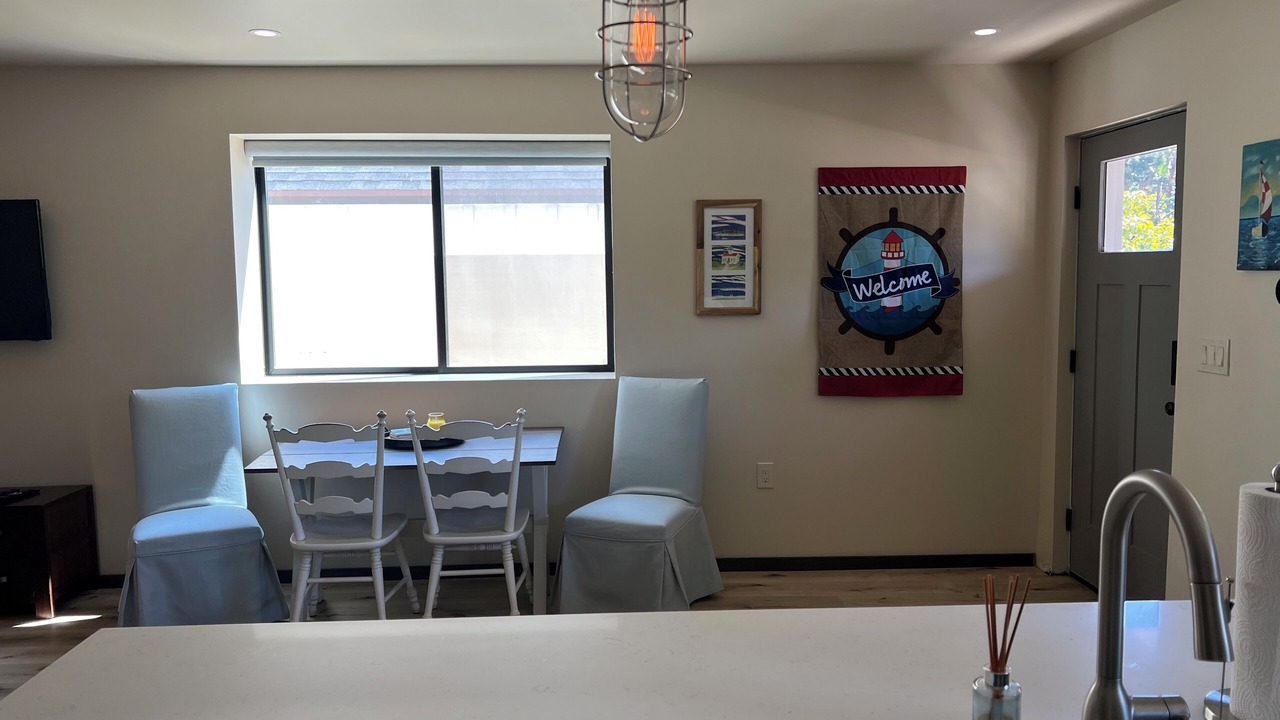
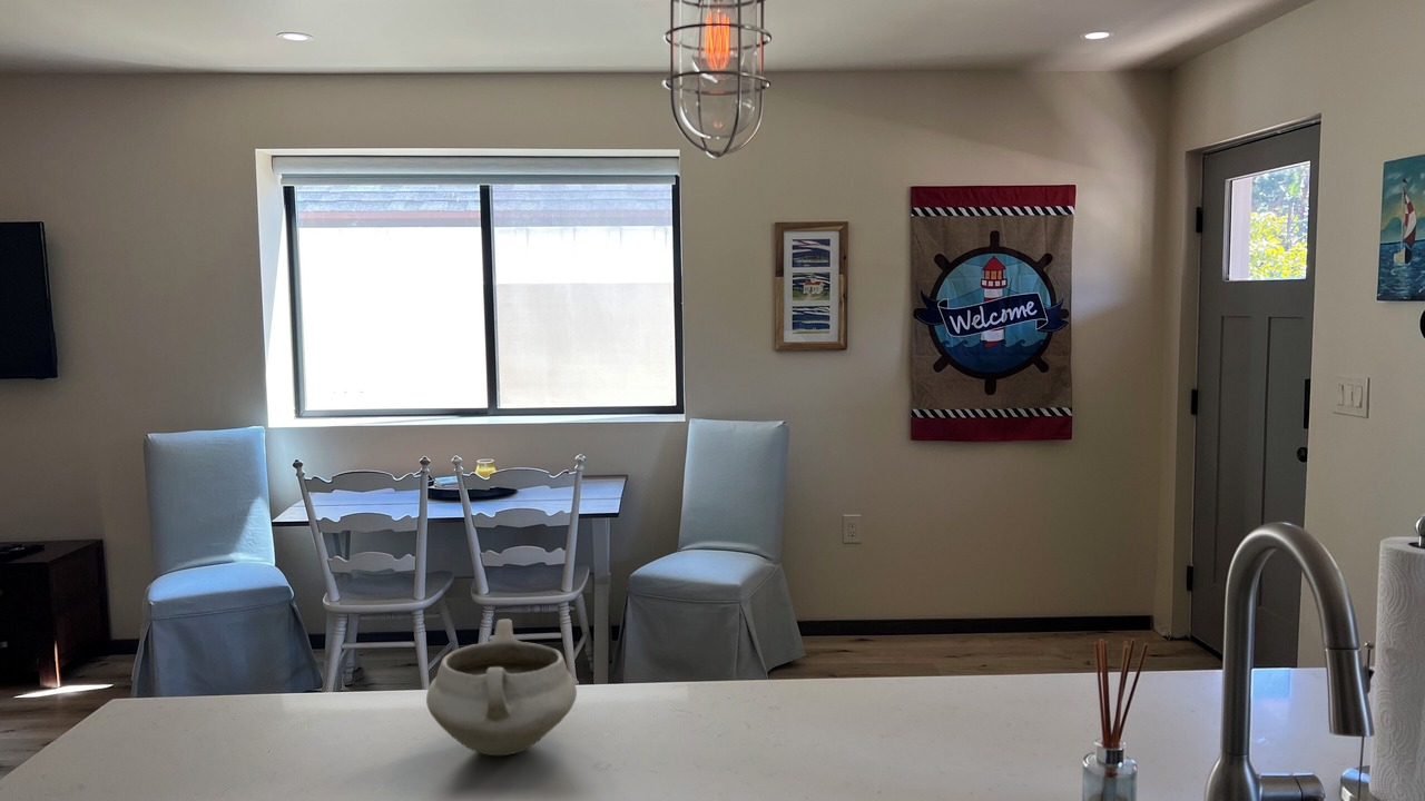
+ ceramic bowl (502, 694)
